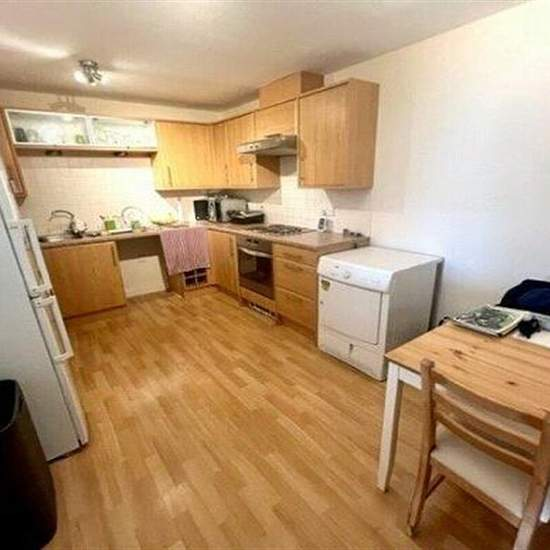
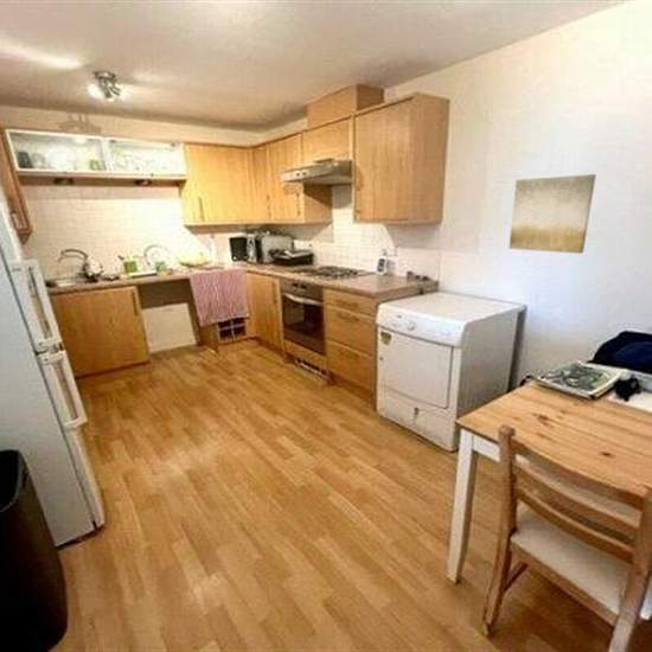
+ wall art (548, 215)
